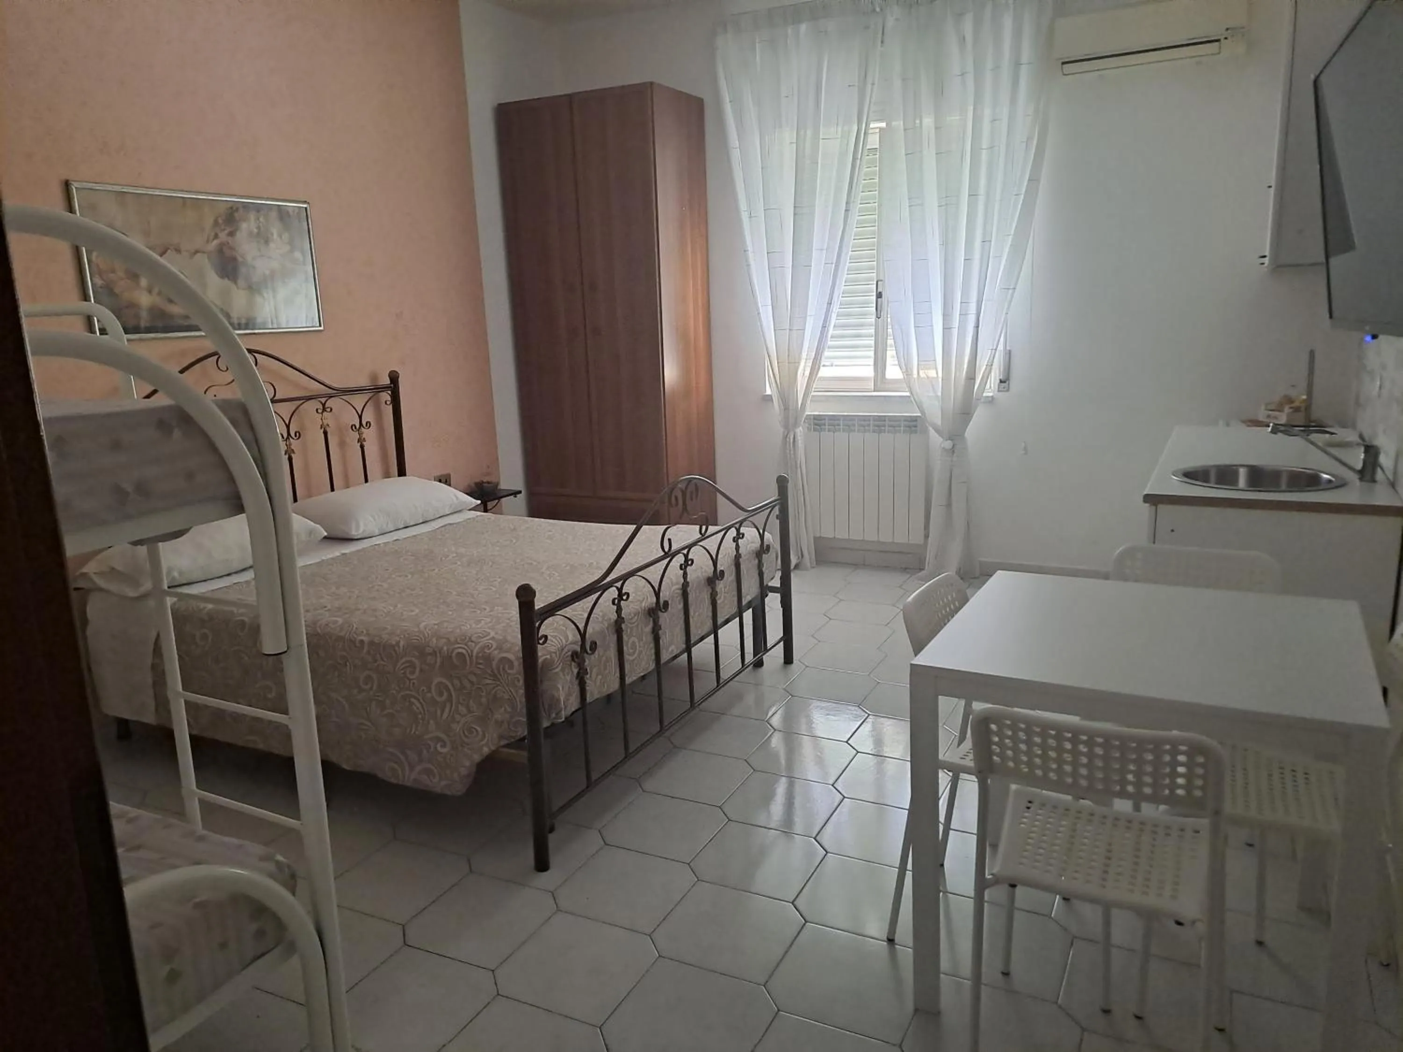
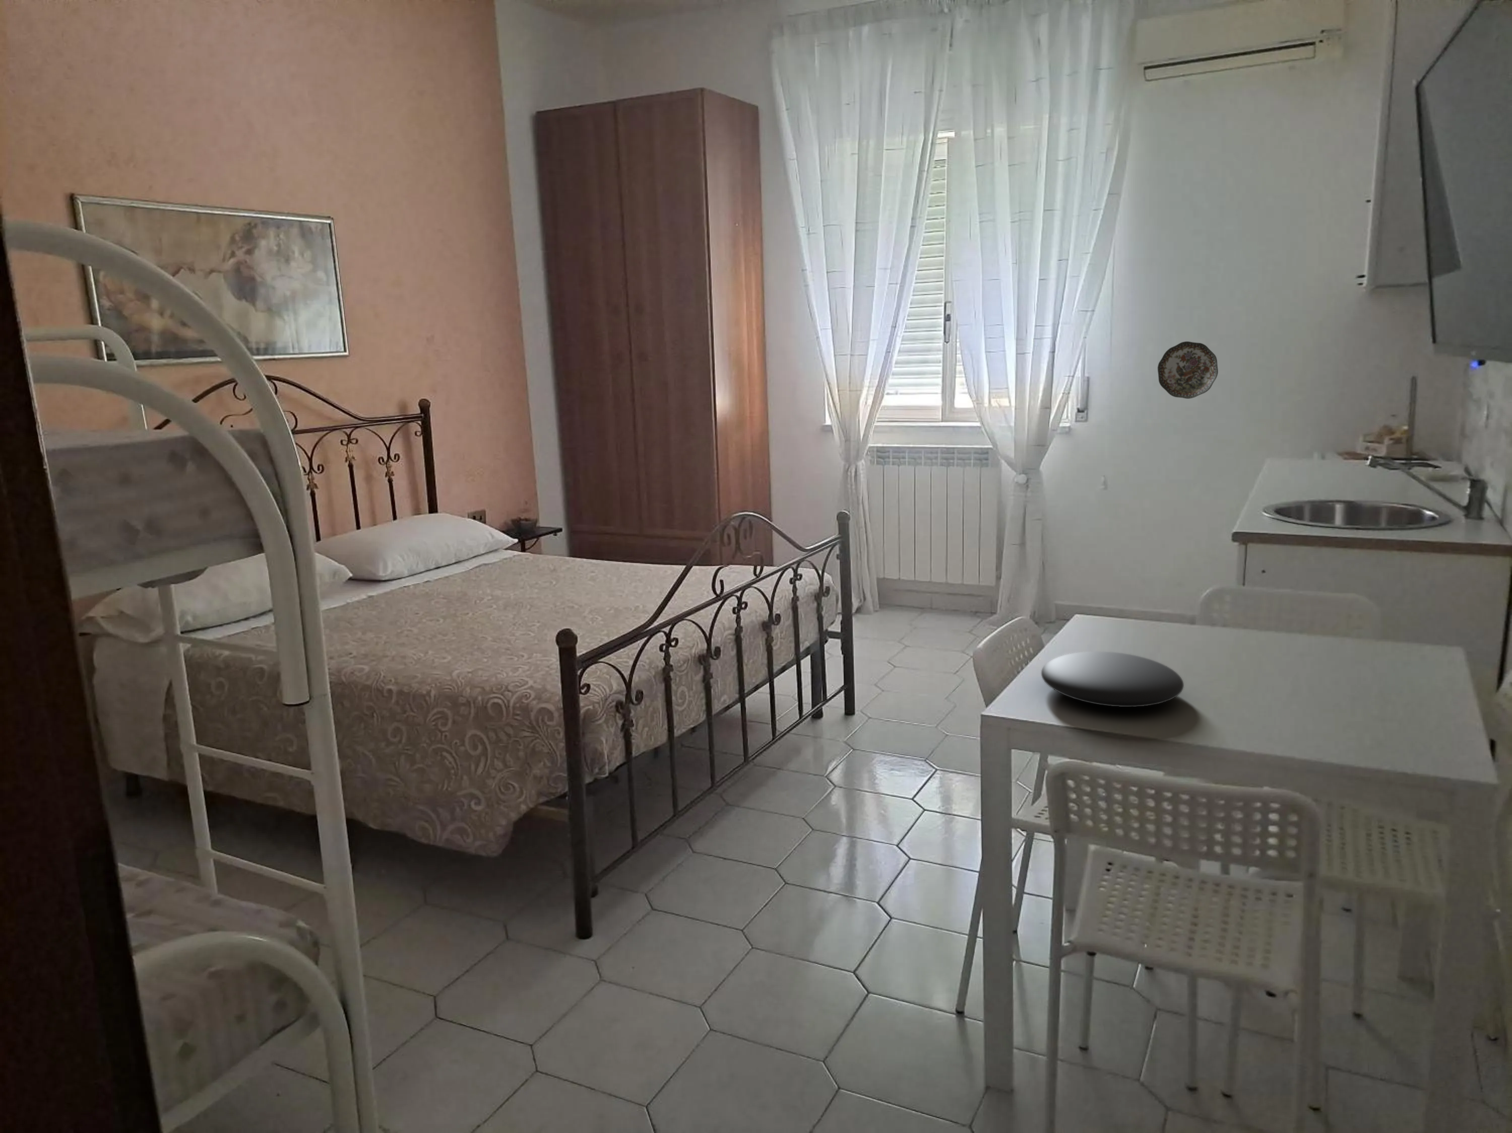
+ decorative plate (1187, 370)
+ plate (1111, 677)
